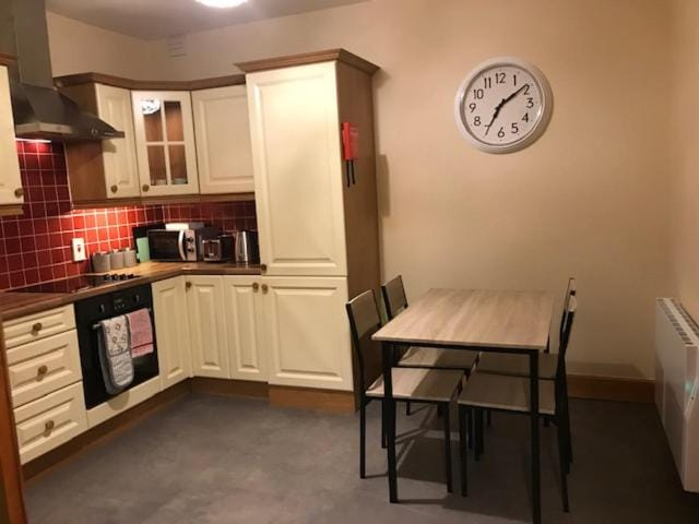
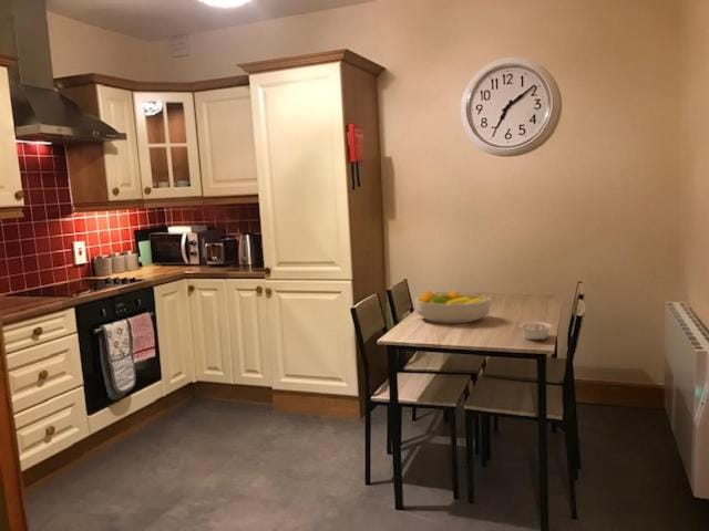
+ legume (535, 330)
+ fruit bowl (452, 304)
